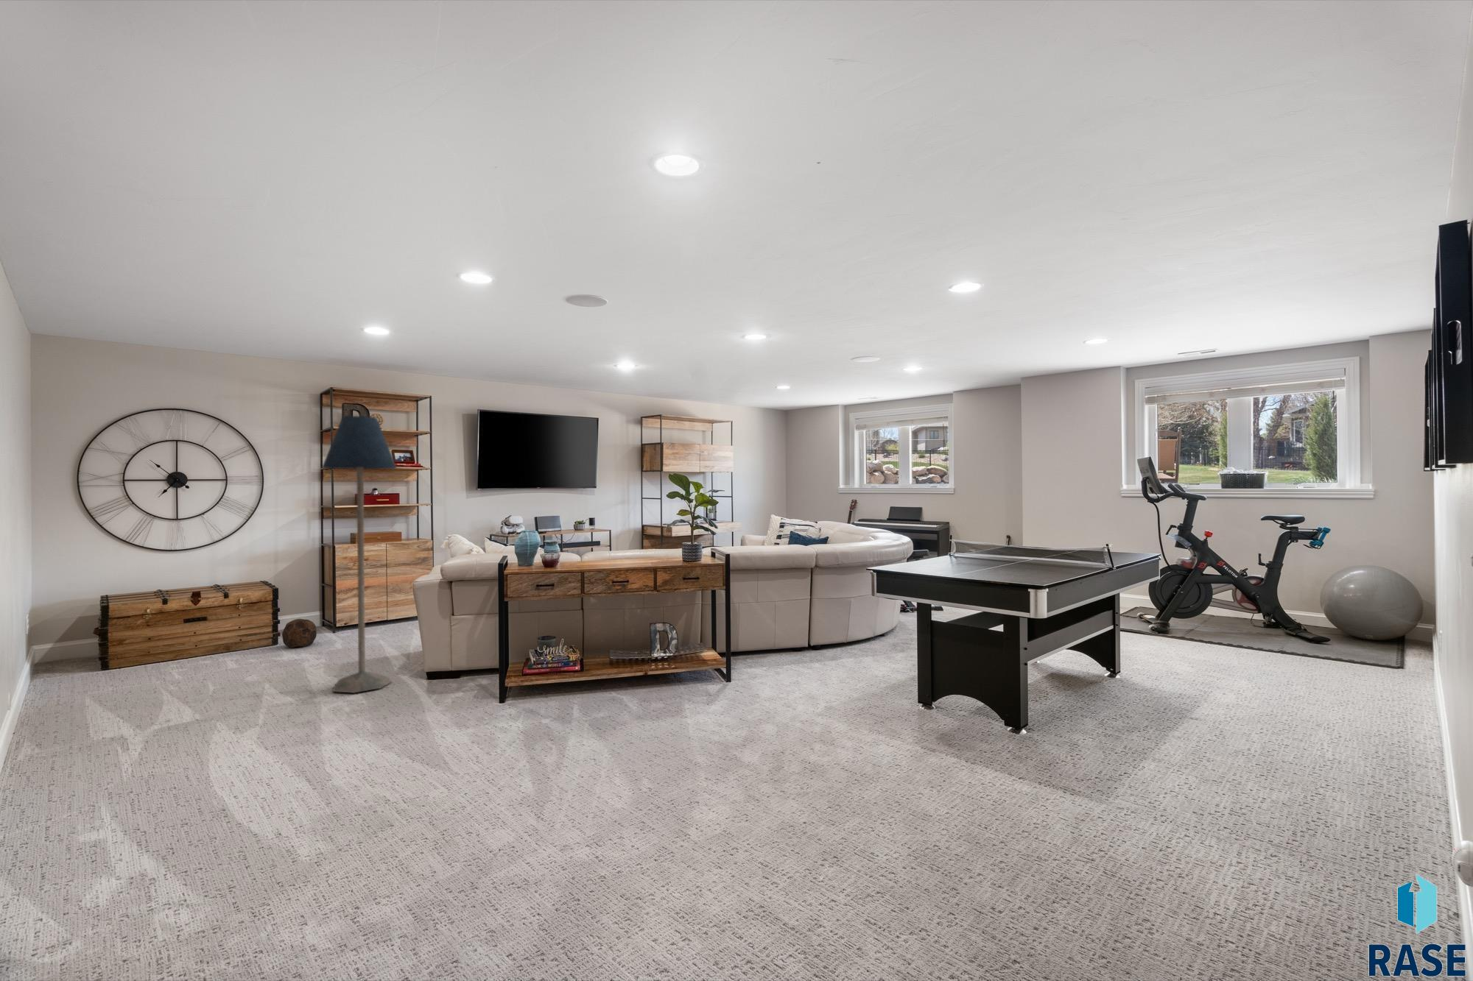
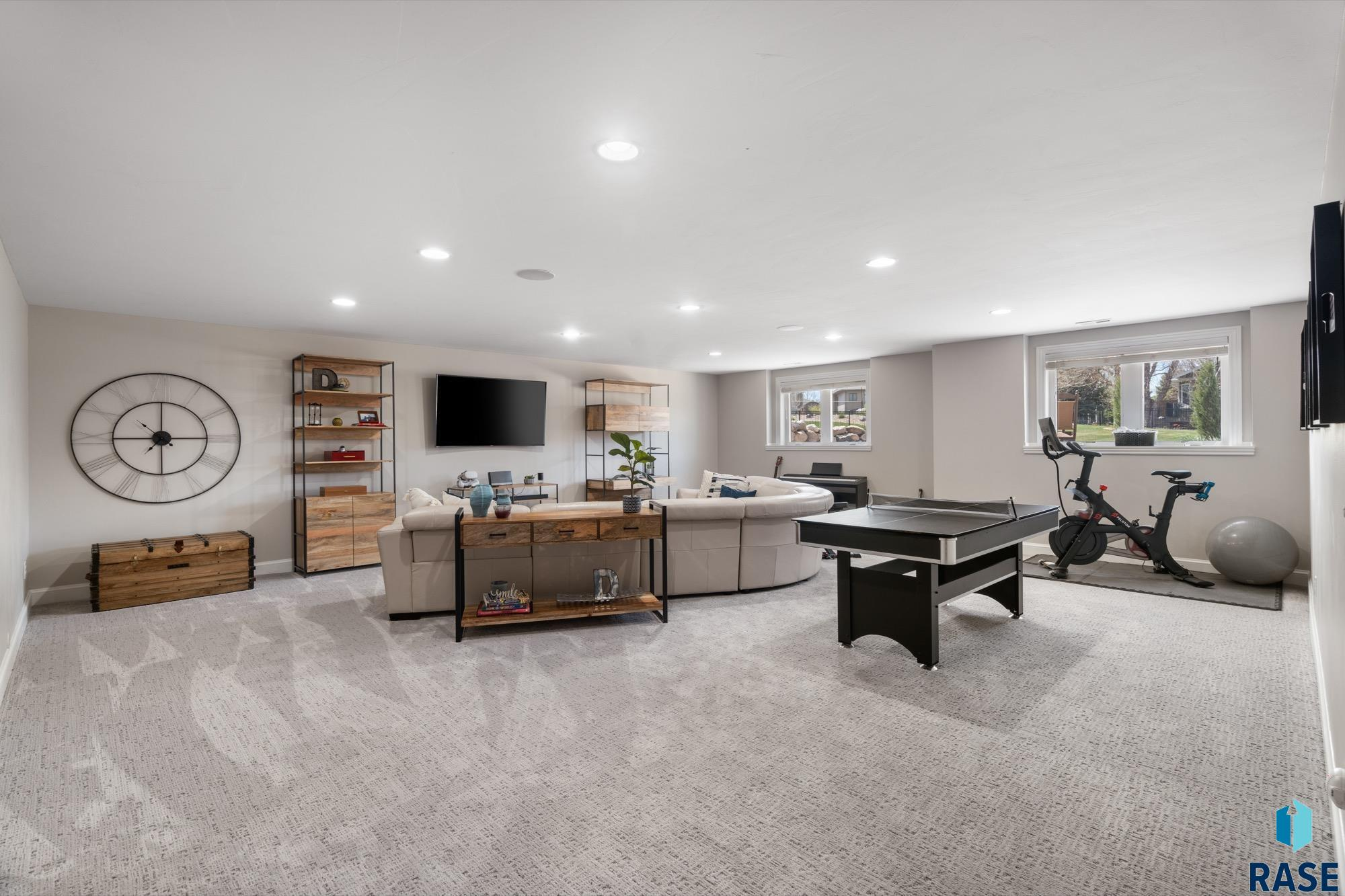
- soccer ball (299, 632)
- floor lamp (360, 551)
